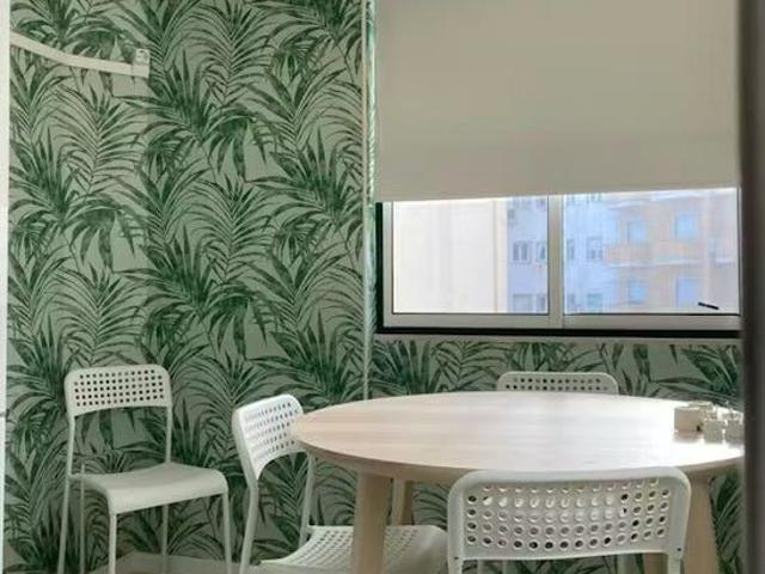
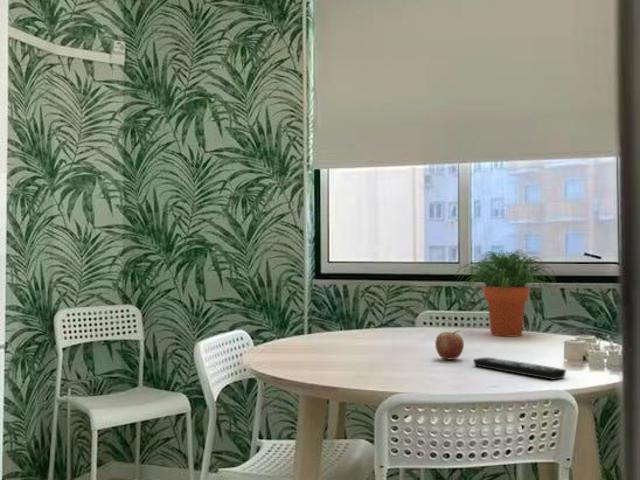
+ remote control (517, 367)
+ fruit (449, 344)
+ potted plant (506, 291)
